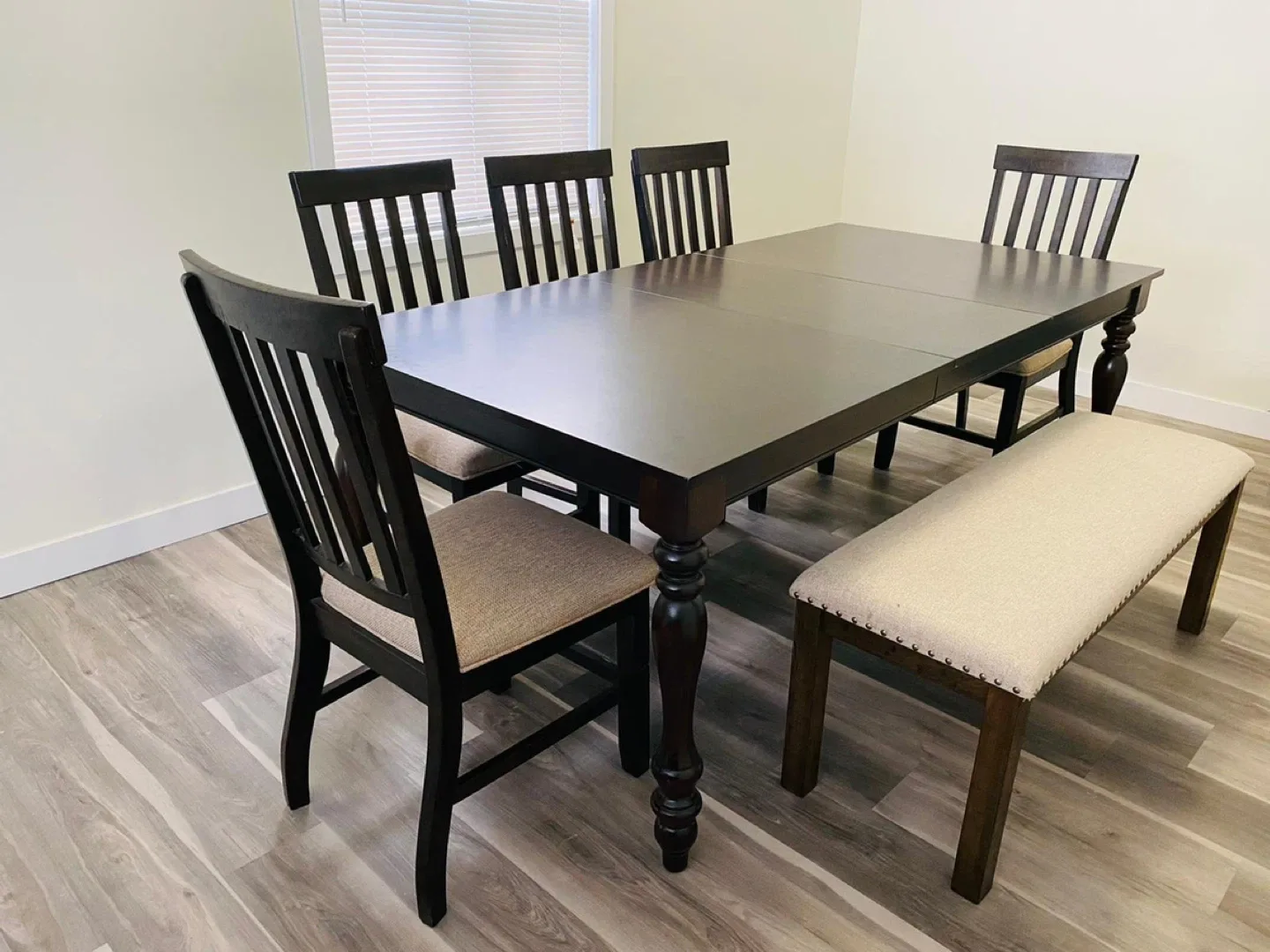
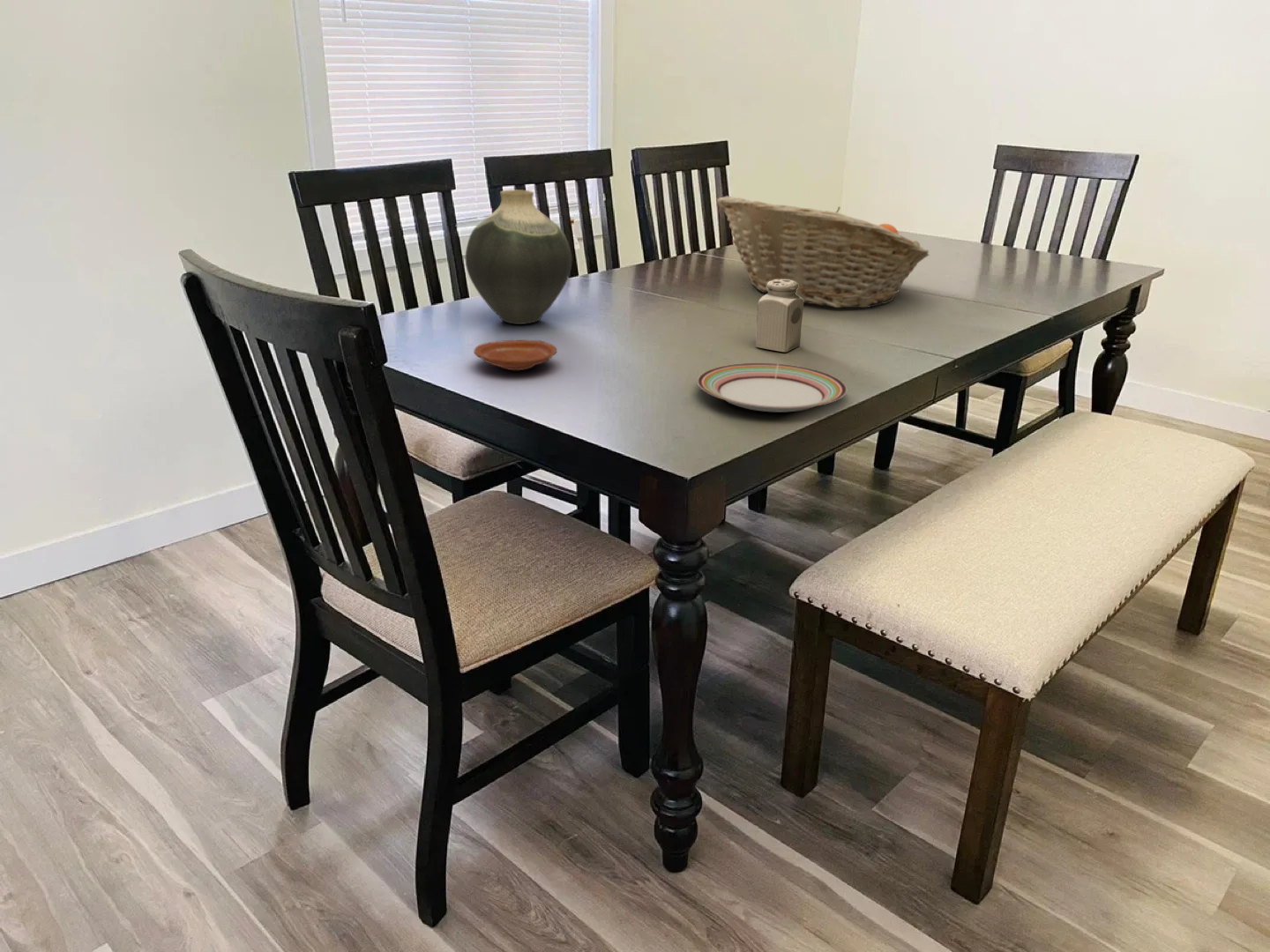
+ vase (519, 257)
+ plate (771, 390)
+ salt shaker (780, 314)
+ plate (516, 357)
+ fruit basket (818, 245)
